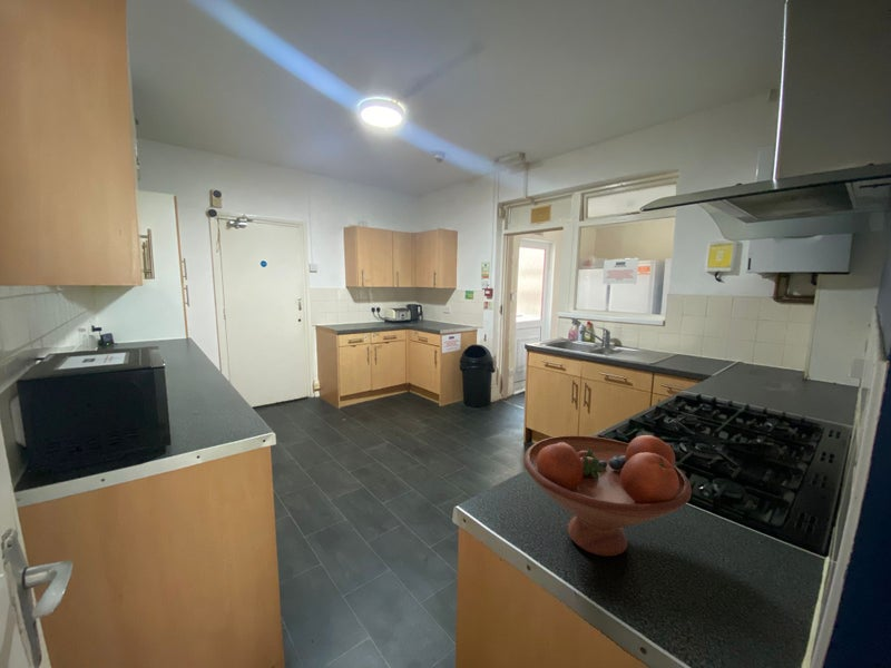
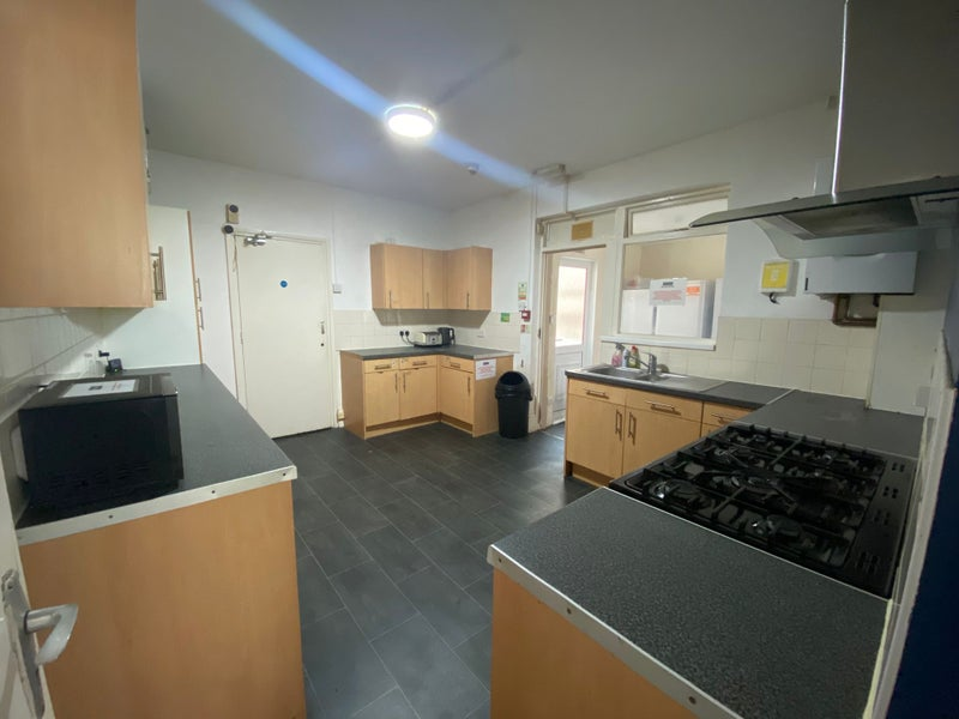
- fruit bowl (599, 487)
